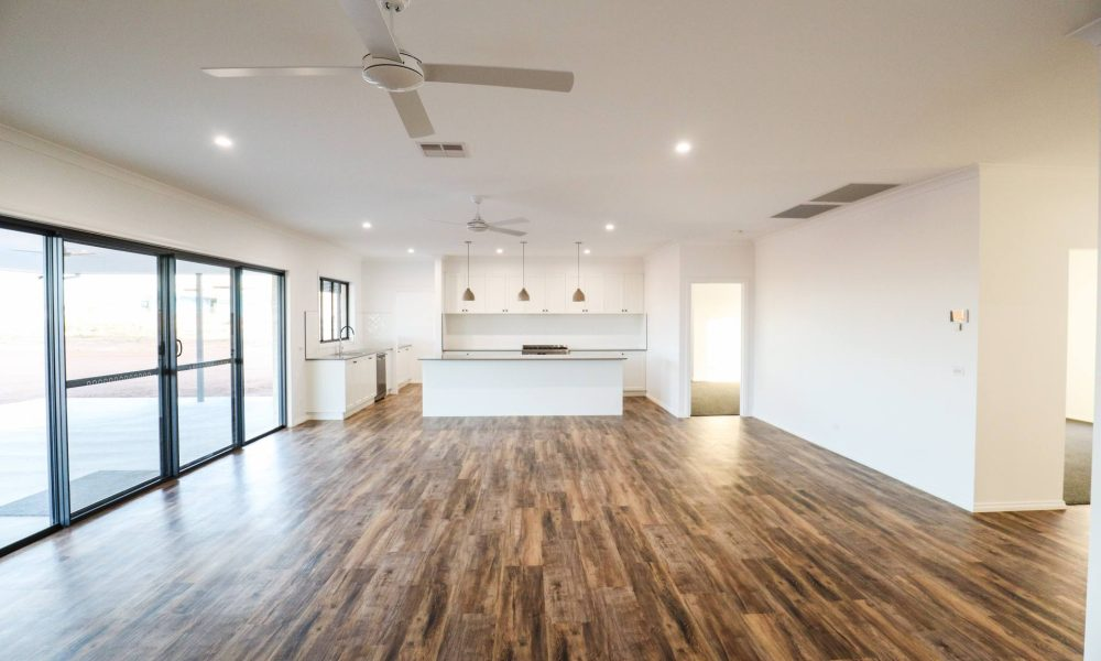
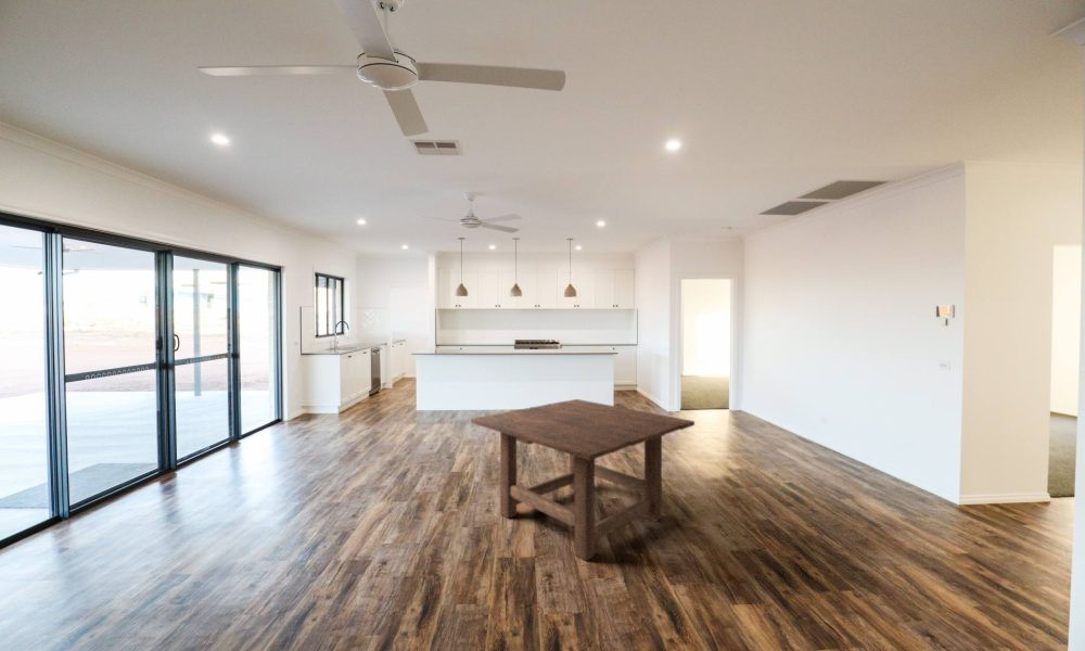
+ dining table (580, 467)
